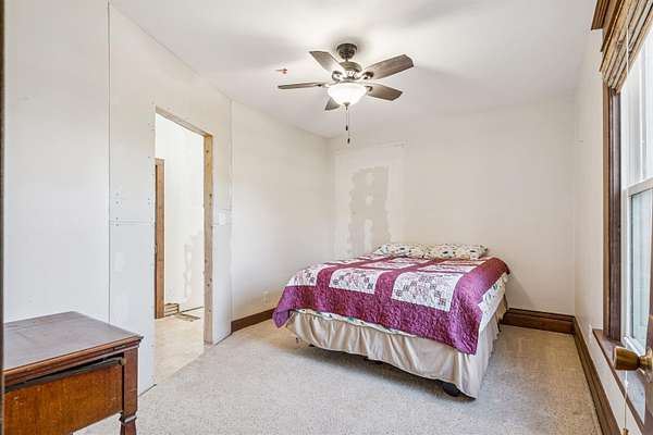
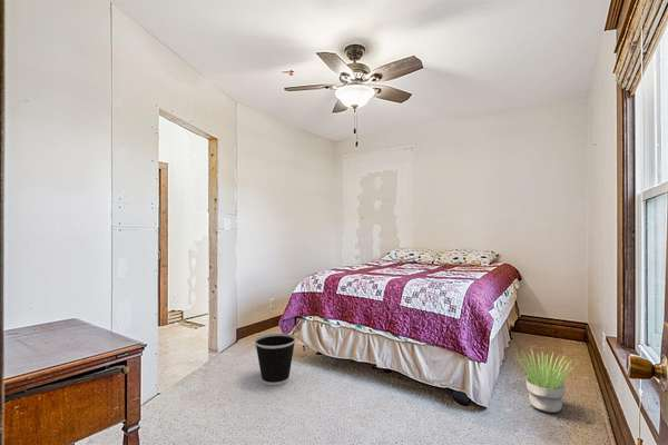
+ potted plant (544, 382)
+ wastebasket (275, 359)
